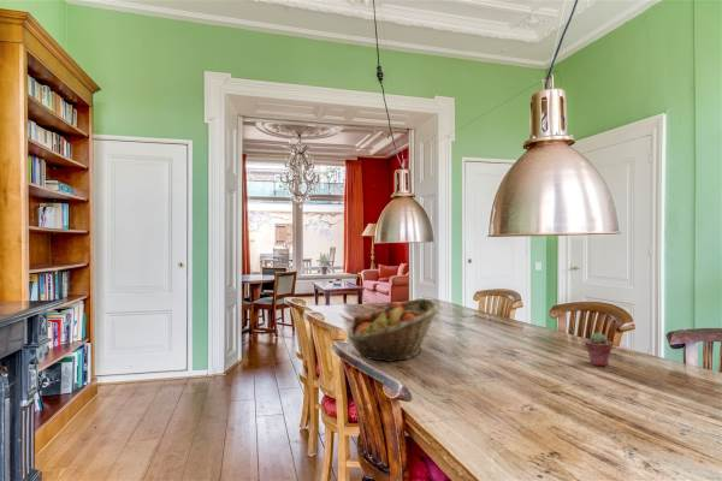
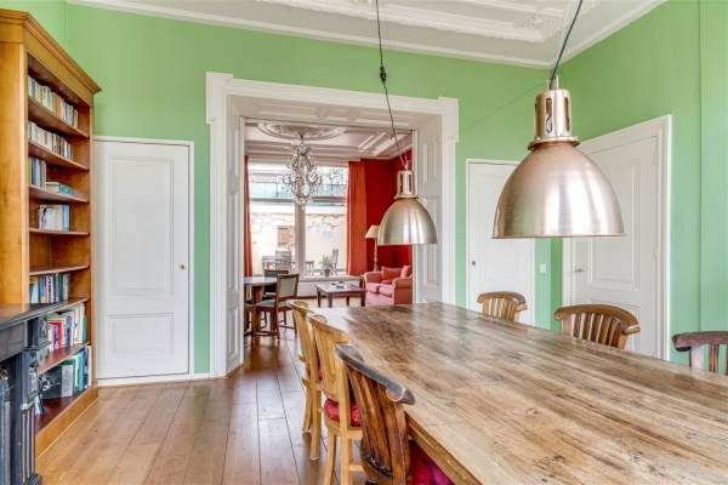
- potted succulent (598, 348)
- fruit basket (392, 326)
